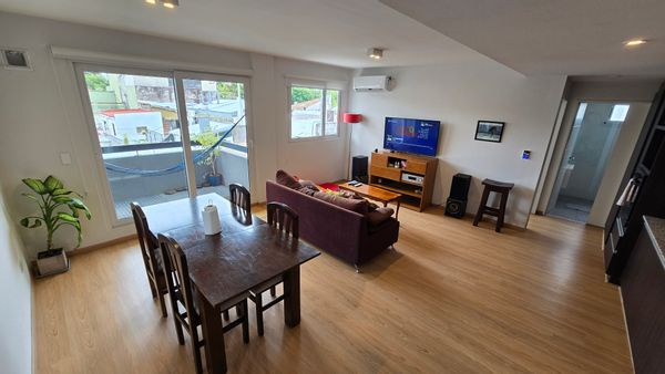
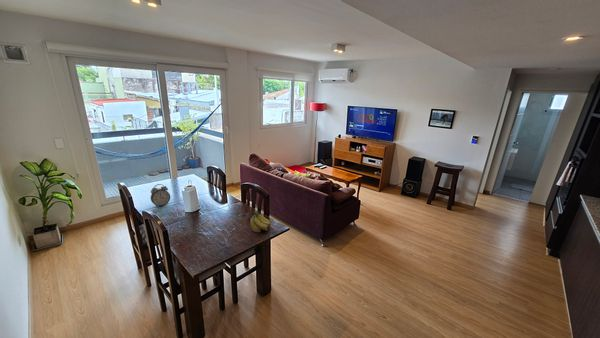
+ alarm clock (160, 194)
+ fruit (261, 221)
